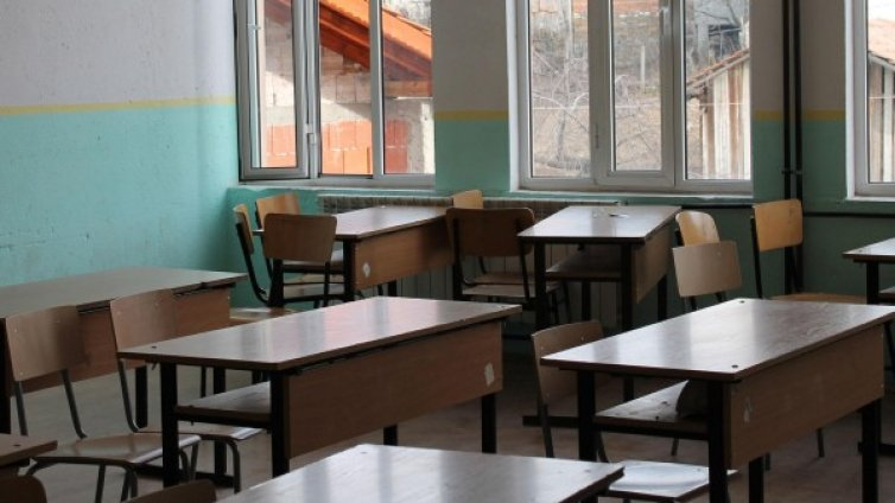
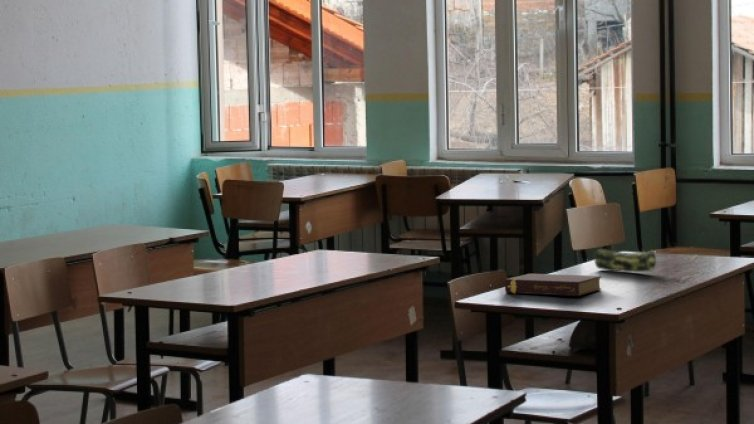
+ book (553, 284)
+ pencil case (626, 261)
